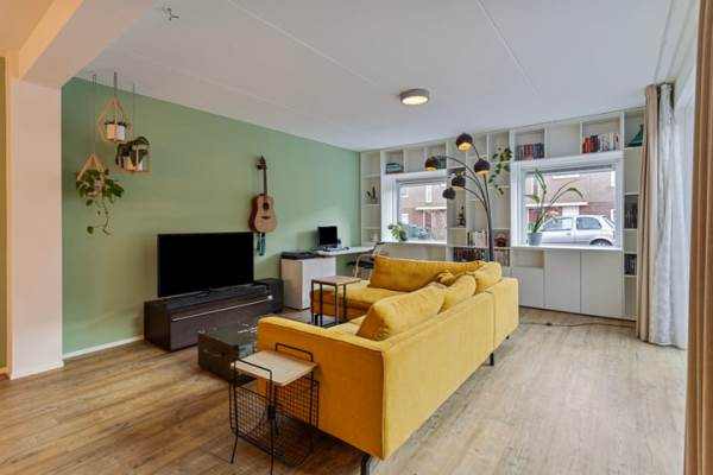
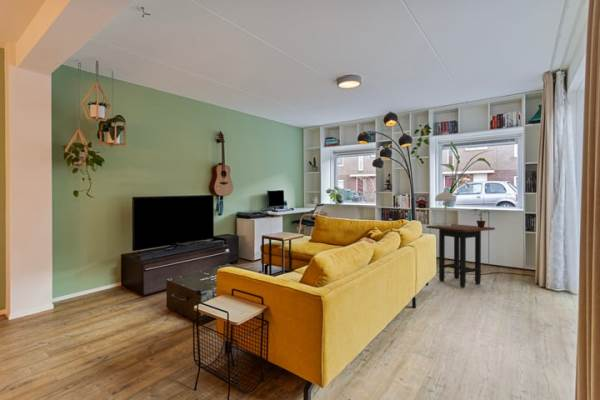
+ side table (460, 254)
+ potted plant (480, 218)
+ table lamp (445, 206)
